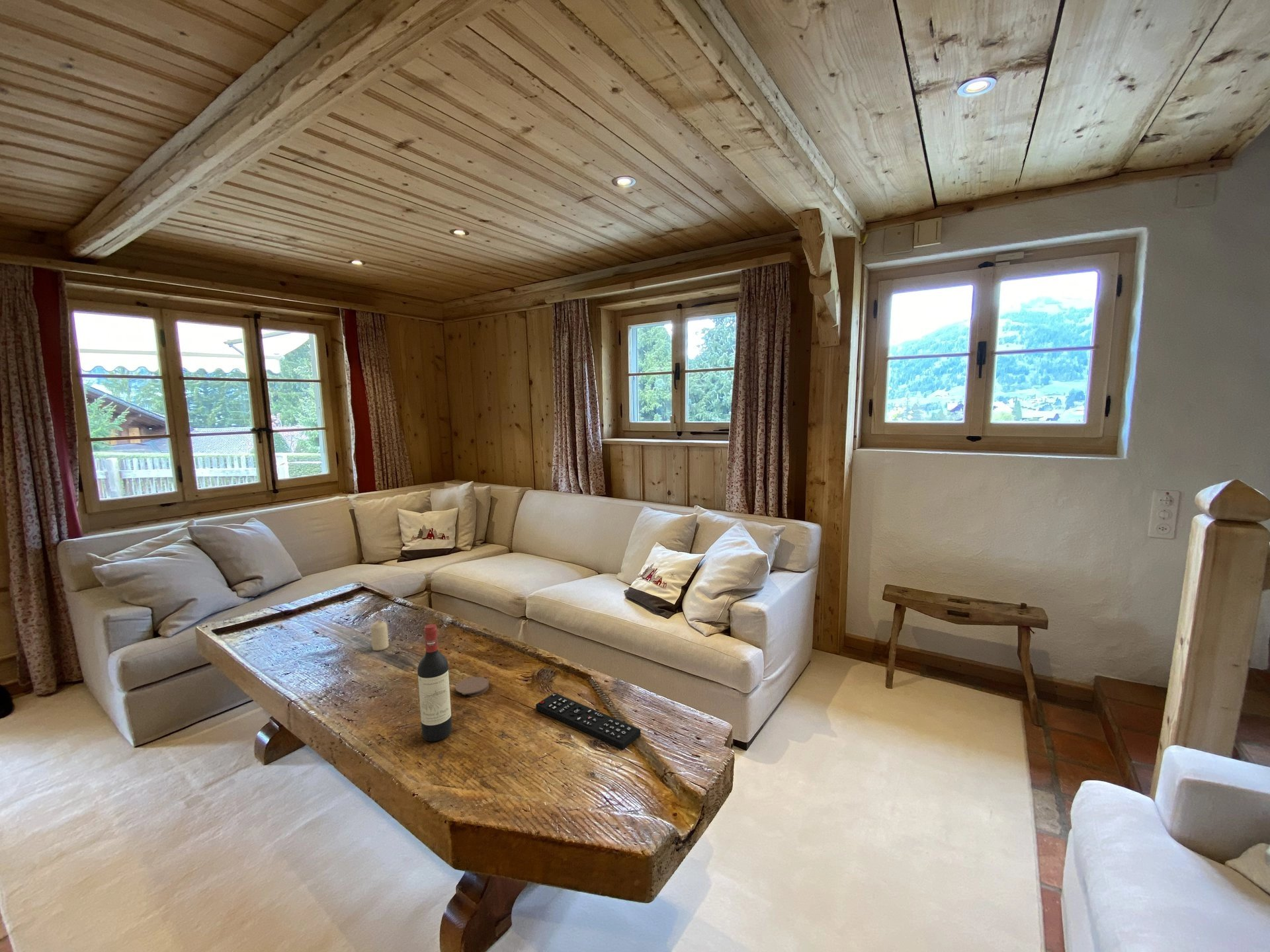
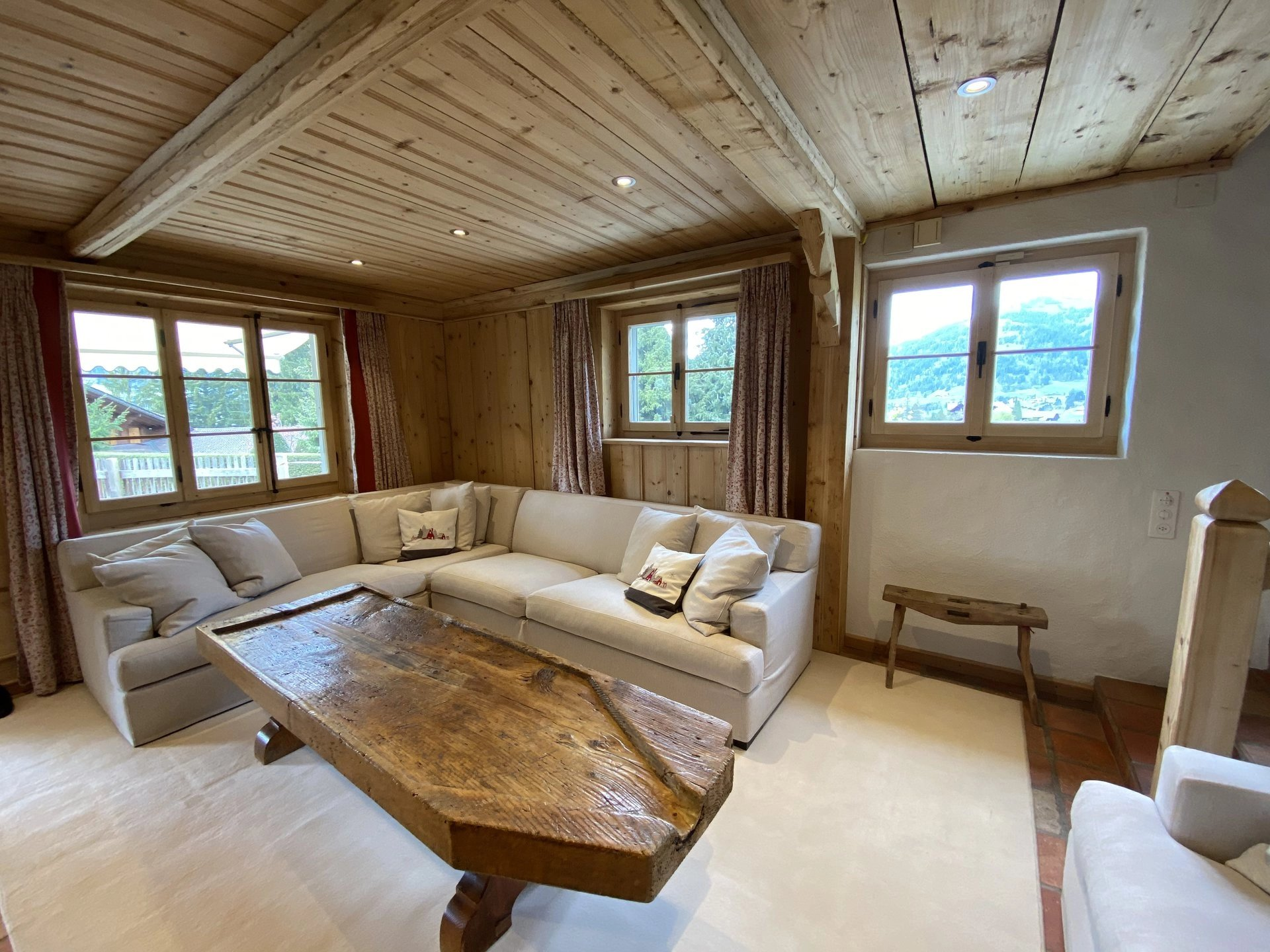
- remote control (585, 718)
- coaster (472, 686)
- candle (379, 635)
- wine bottle (434, 680)
